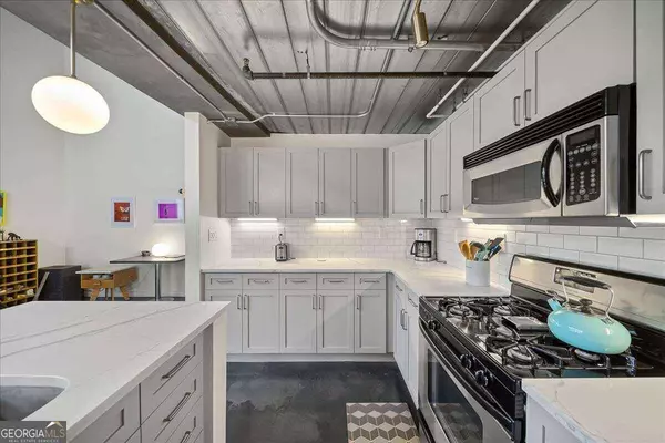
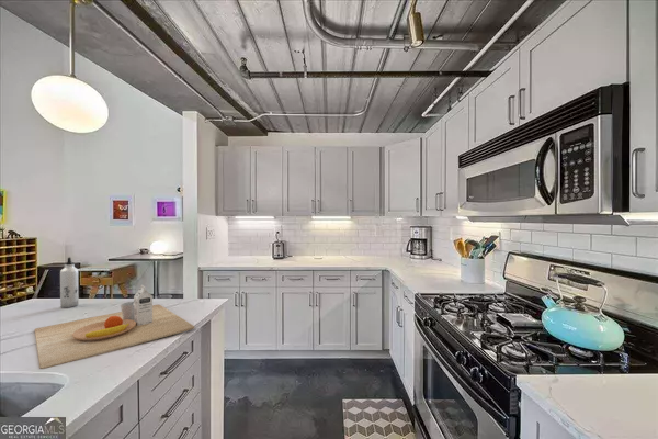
+ water bottle (69, 281)
+ cutting board (115, 313)
